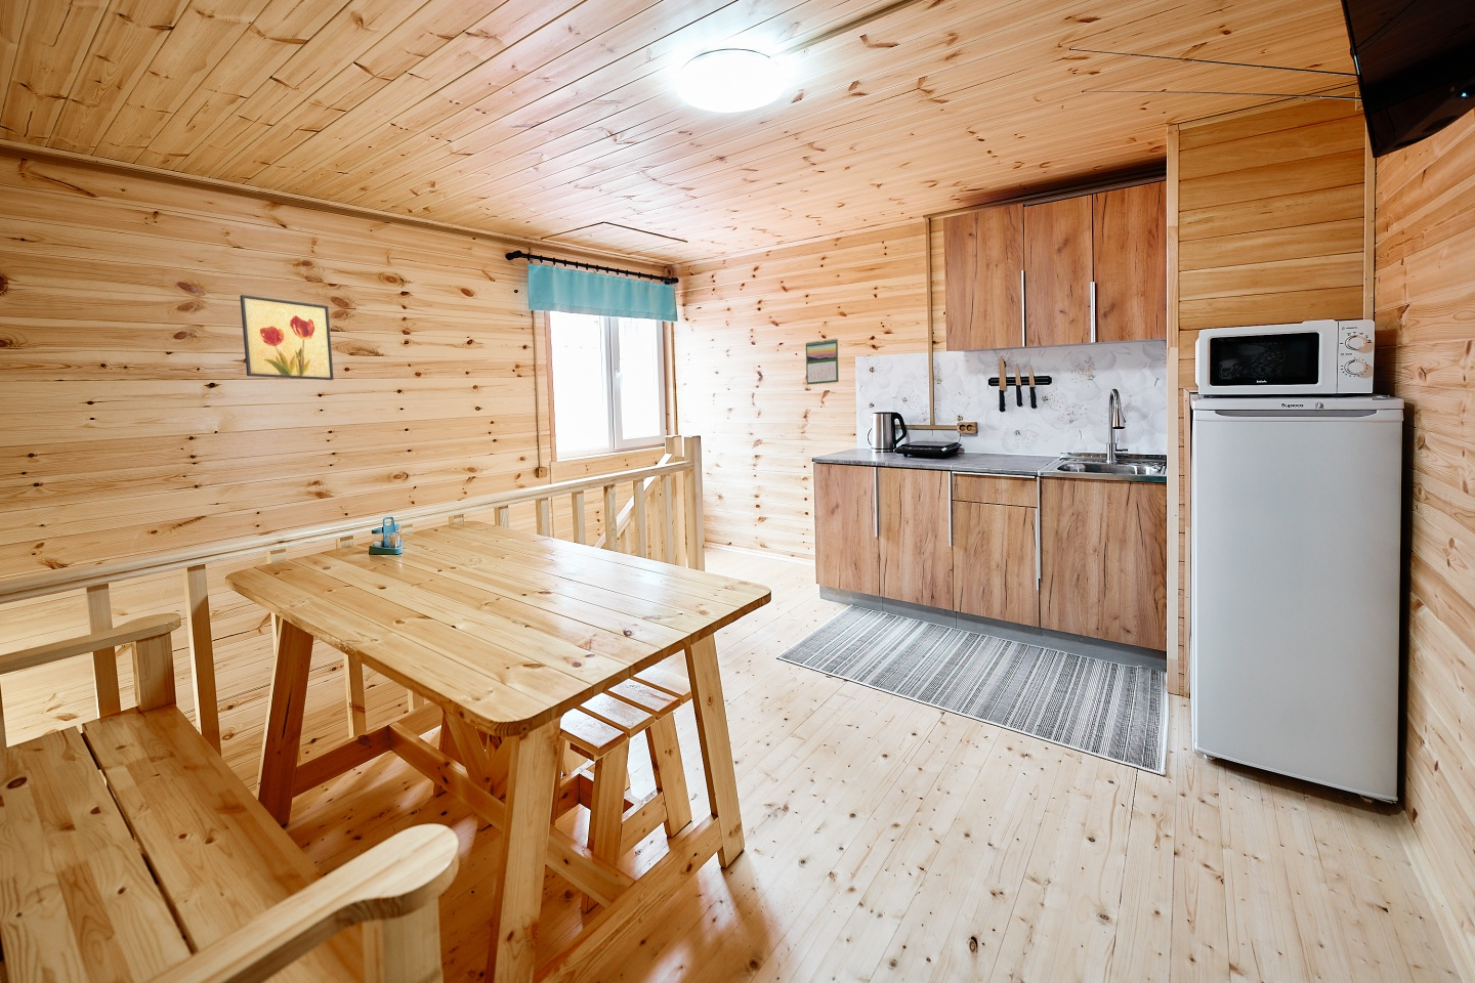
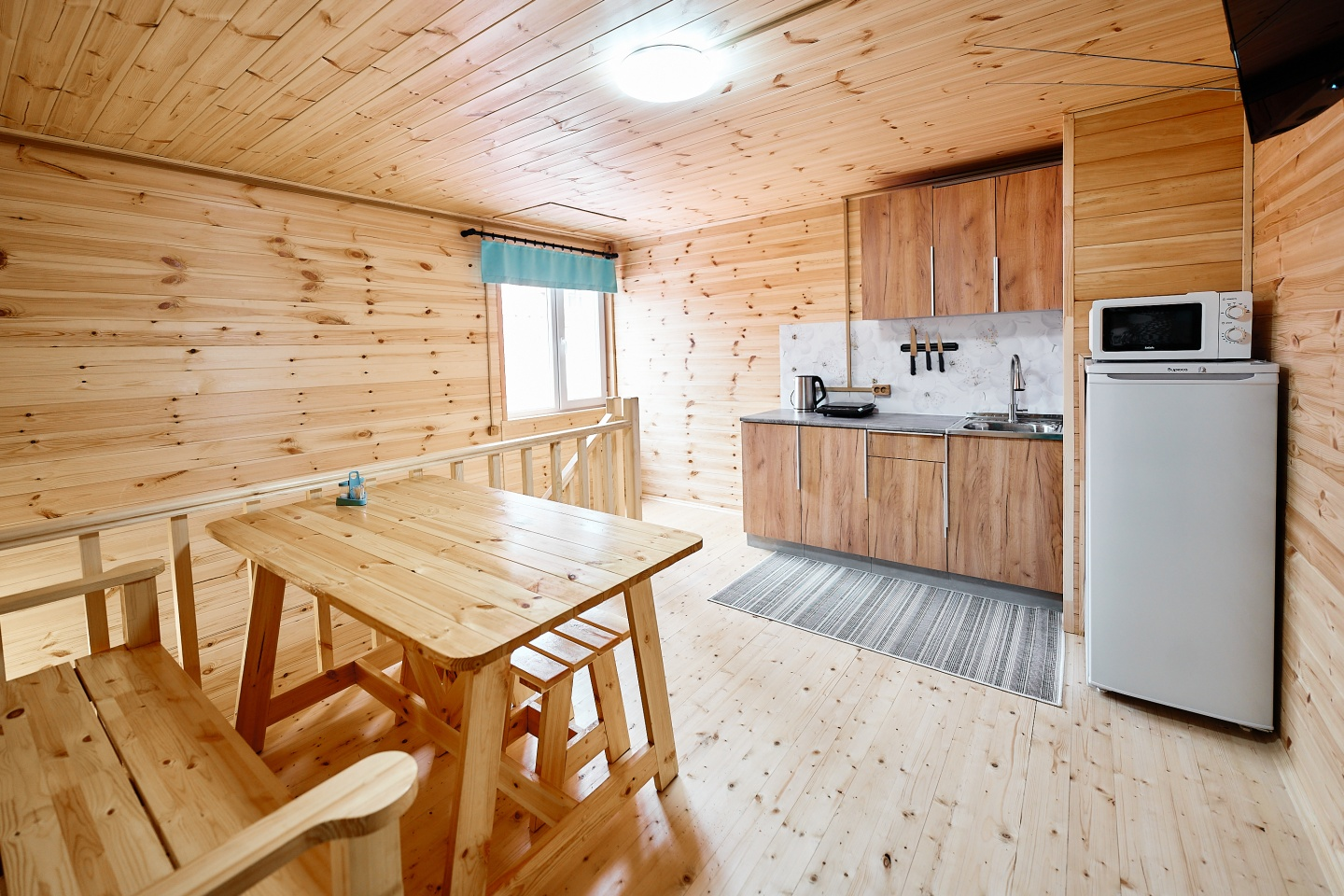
- wall art (288, 339)
- calendar (822, 361)
